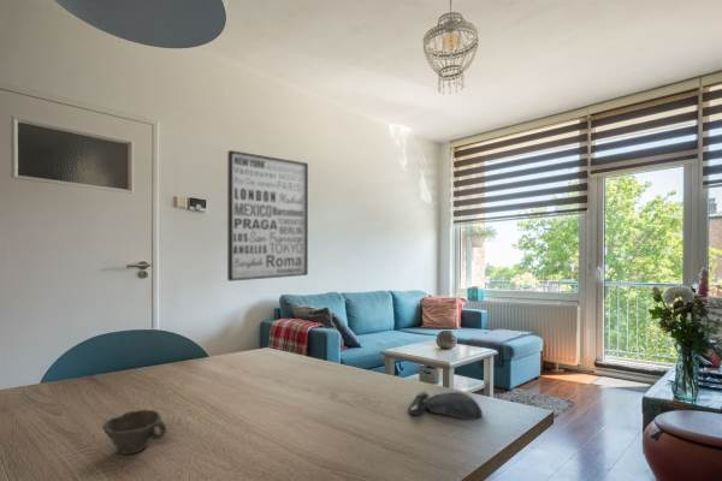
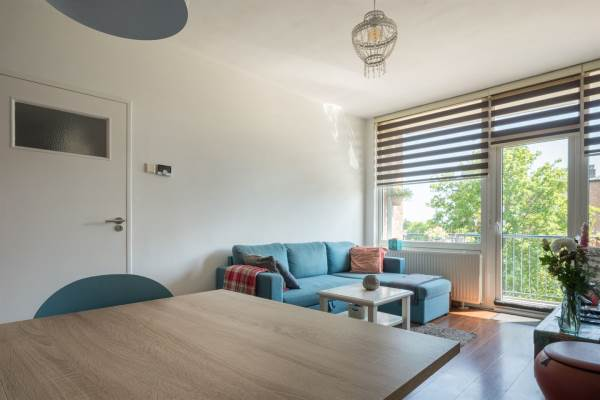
- computer mouse (445, 402)
- wall art (270, 218)
- cup (135, 434)
